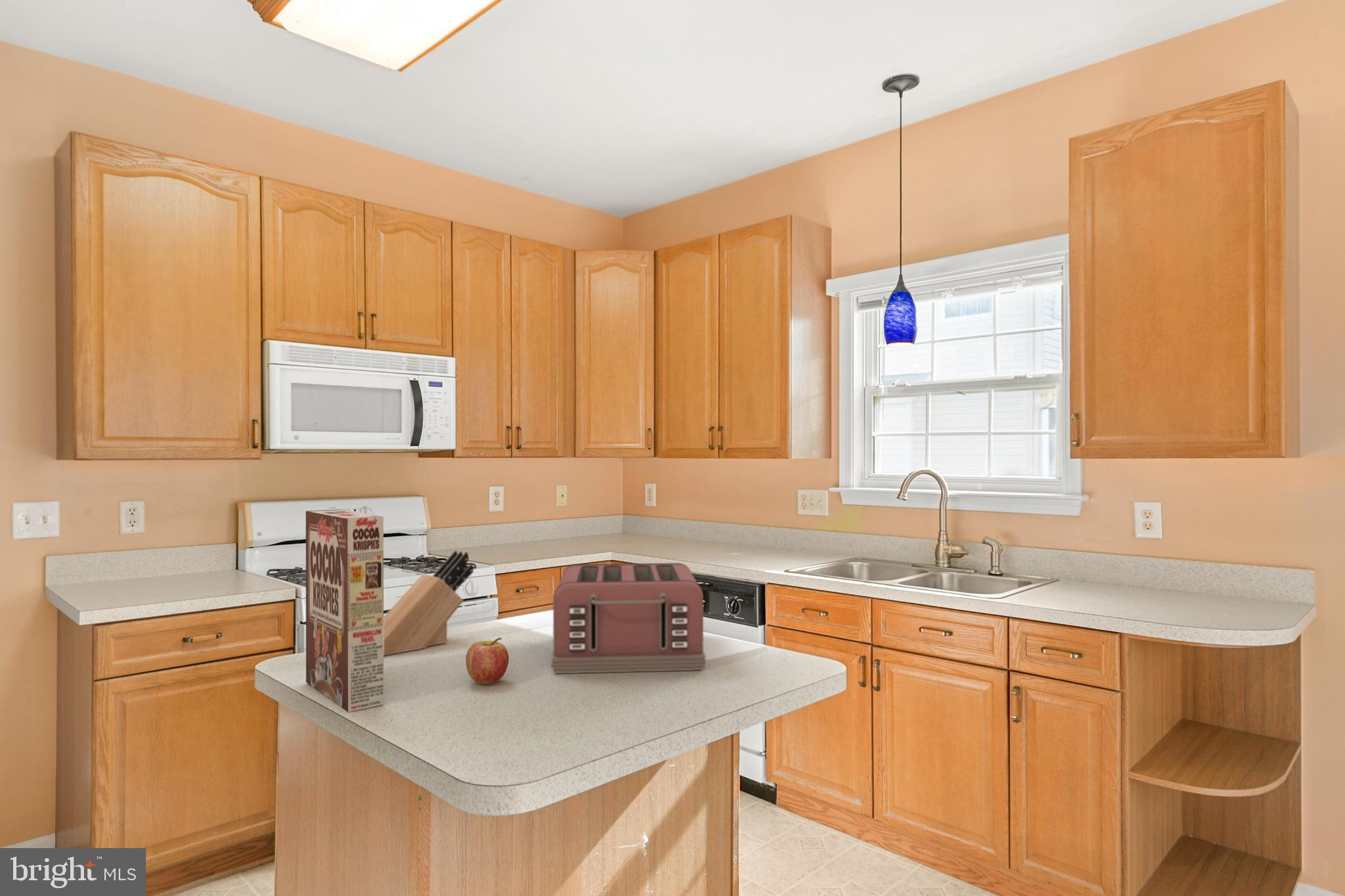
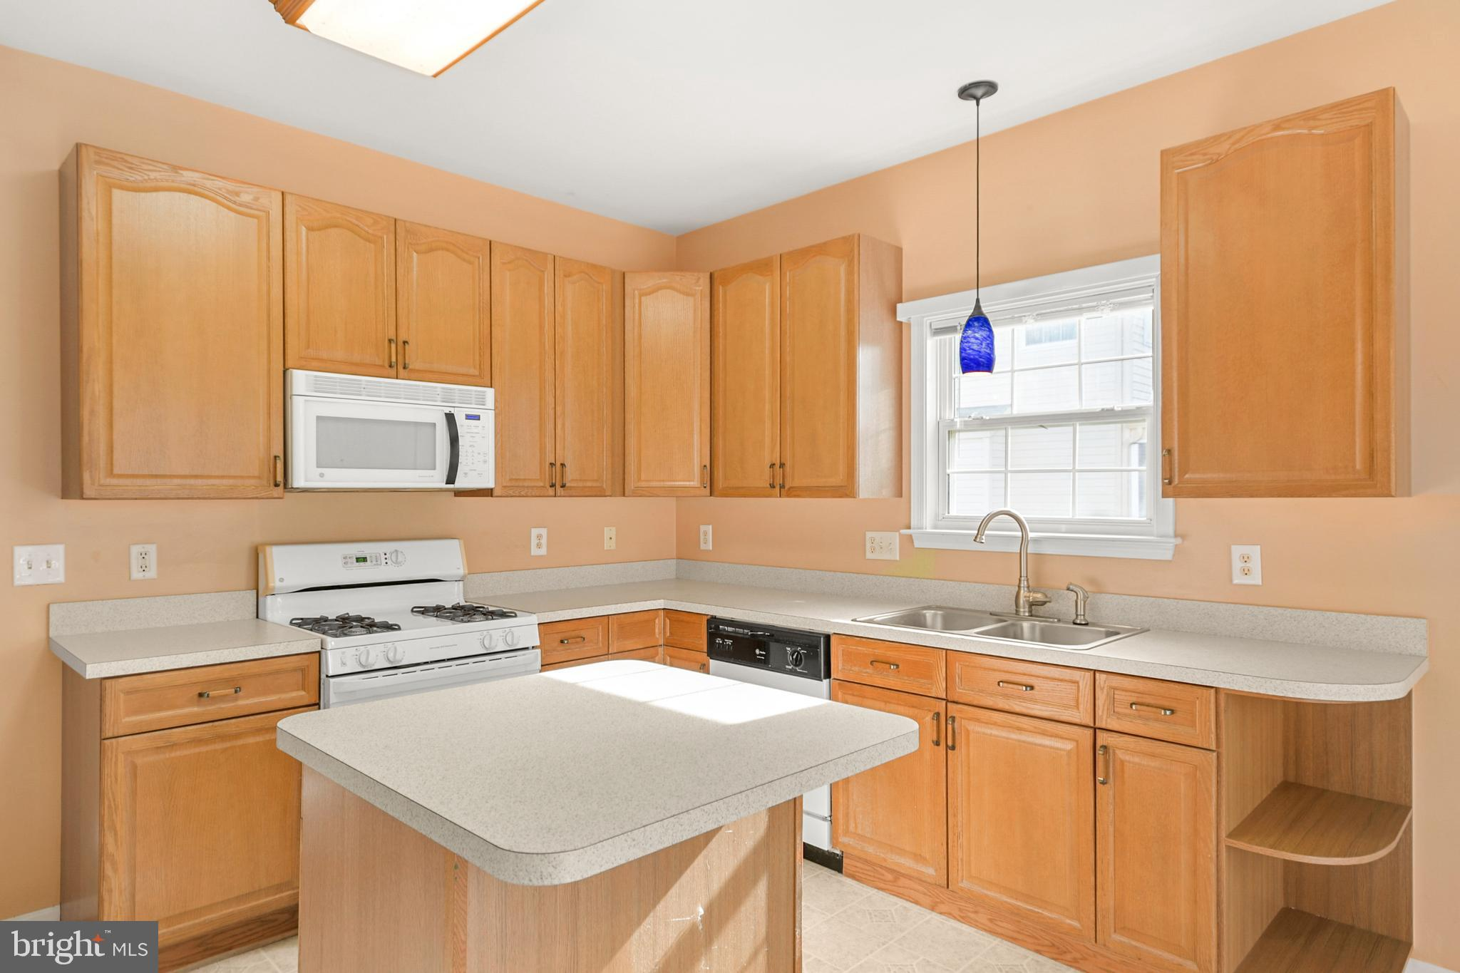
- cereal box (343, 603)
- fruit (487, 660)
- knife block (419, 599)
- toaster (628, 613)
